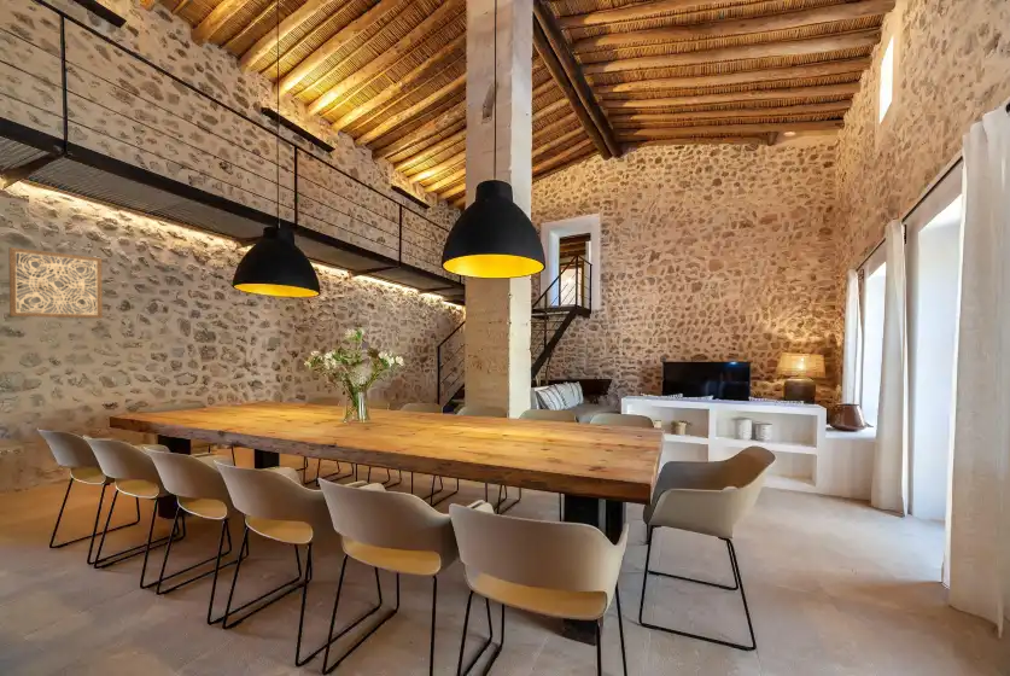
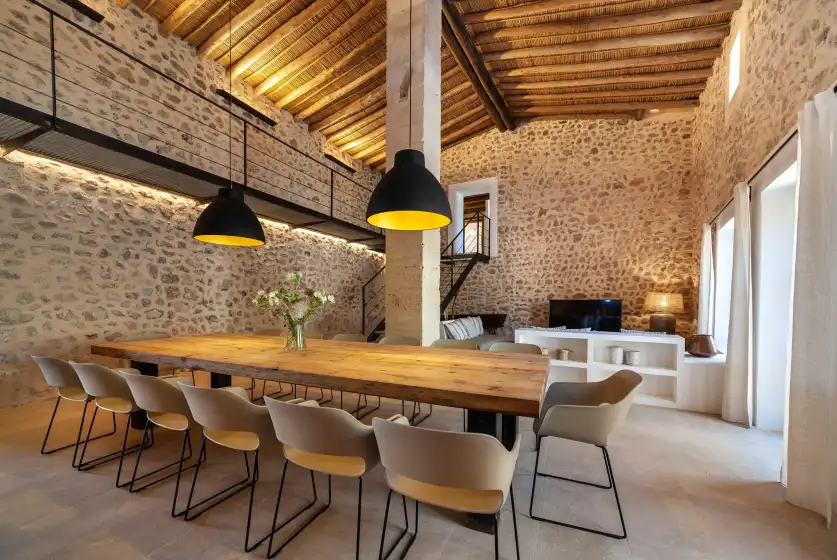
- wall art (58, 287)
